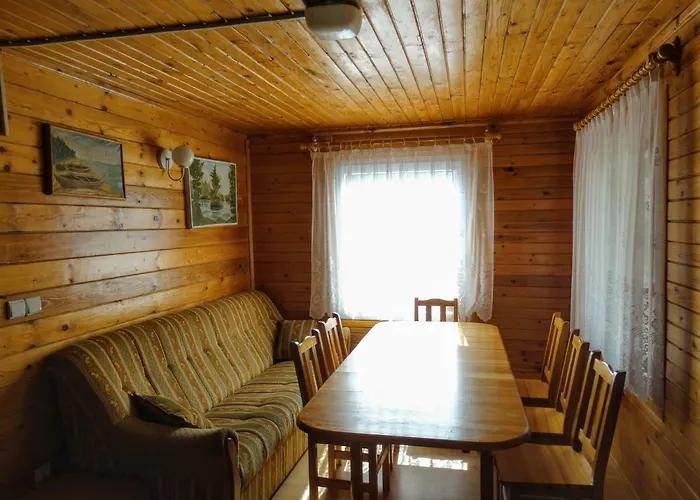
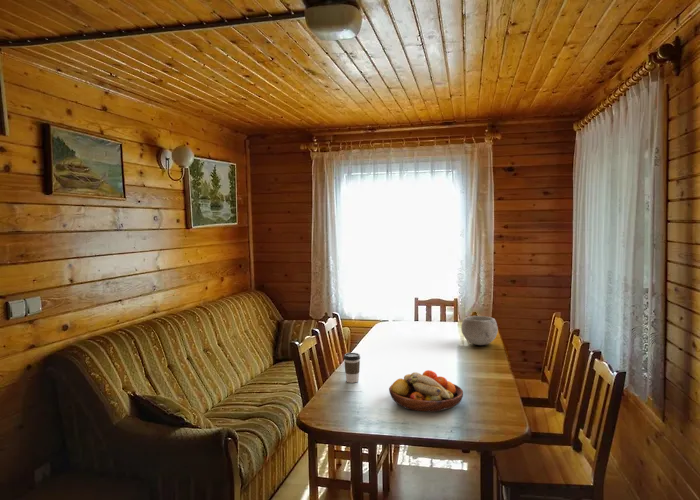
+ bowl (479, 331)
+ coffee cup (352, 367)
+ fruit bowl (426, 386)
